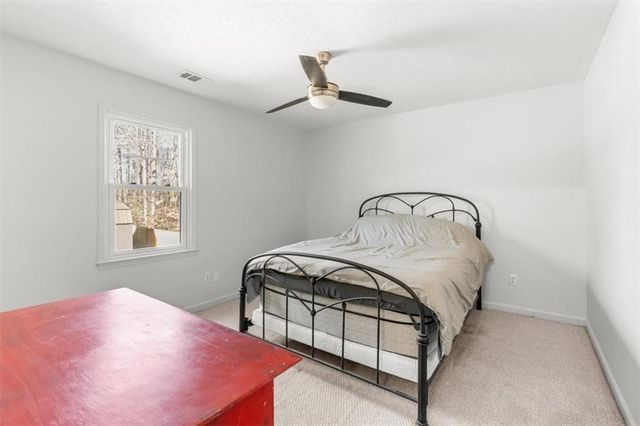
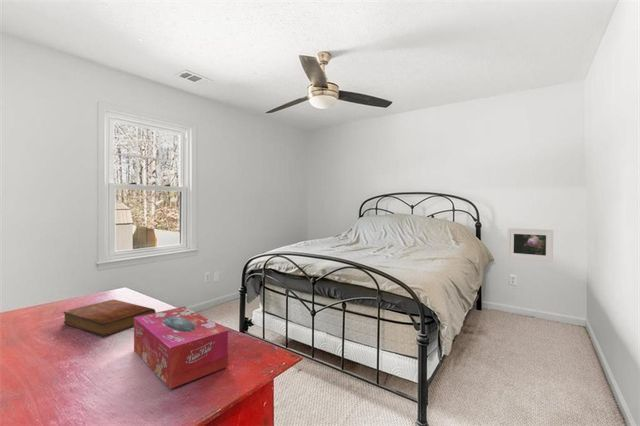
+ bible (110, 315)
+ tissue box (178, 340)
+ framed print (529, 244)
